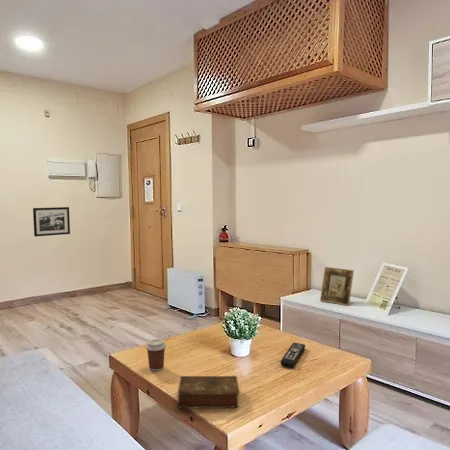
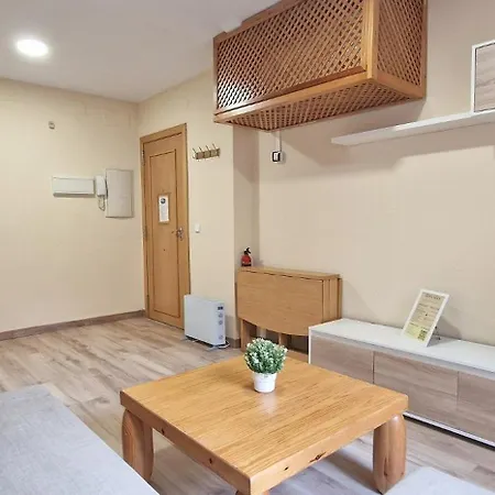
- picture frame (52, 221)
- remote control (293, 354)
- book (208, 390)
- coffee cup (156, 354)
- picture frame (336, 285)
